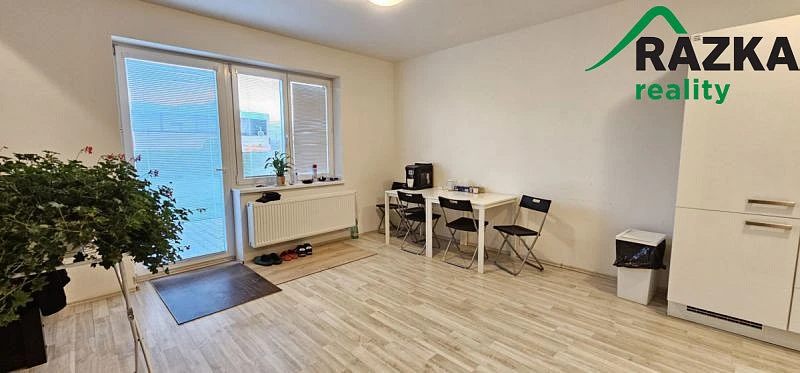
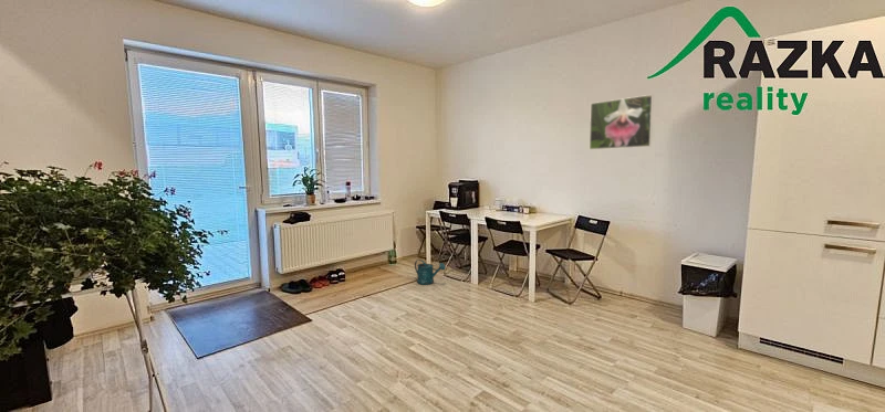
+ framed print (620, 124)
+ watering can (429, 272)
